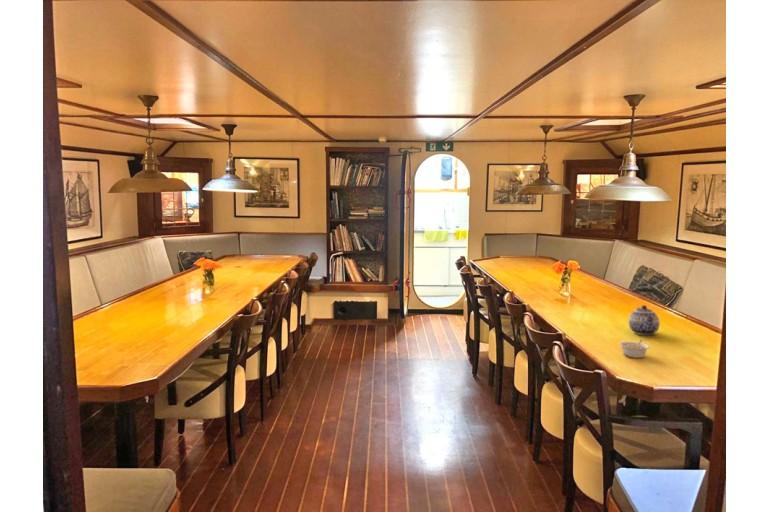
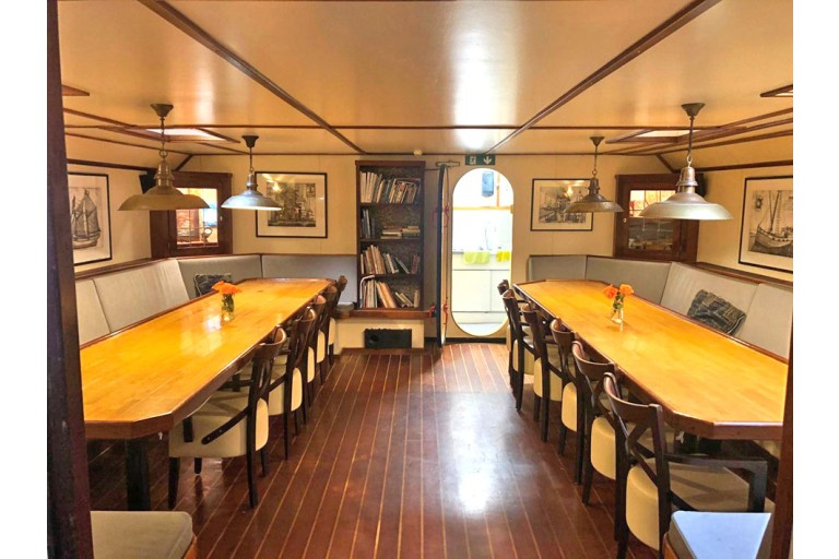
- teapot (643, 319)
- legume (633, 348)
